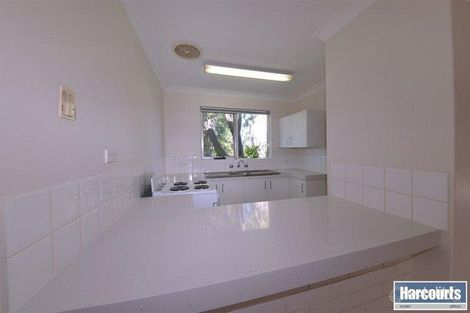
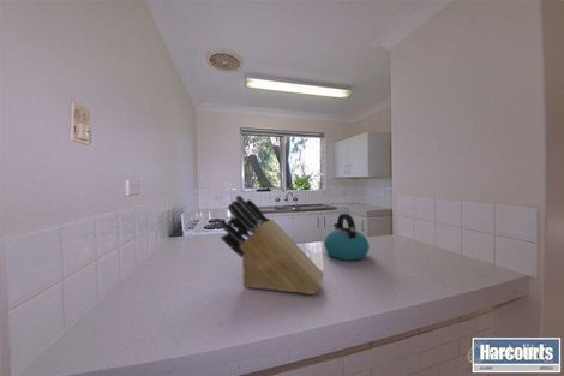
+ kettle (344, 233)
+ knife block (270, 239)
